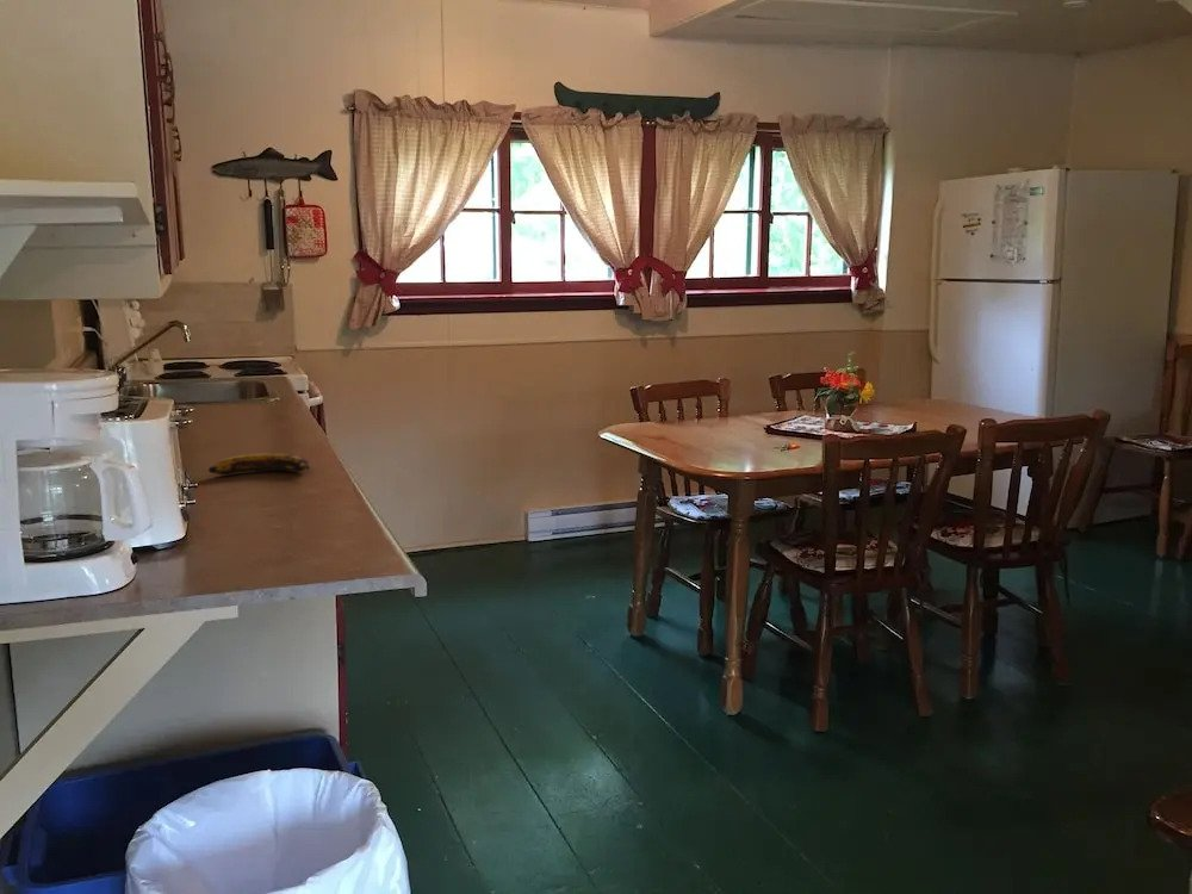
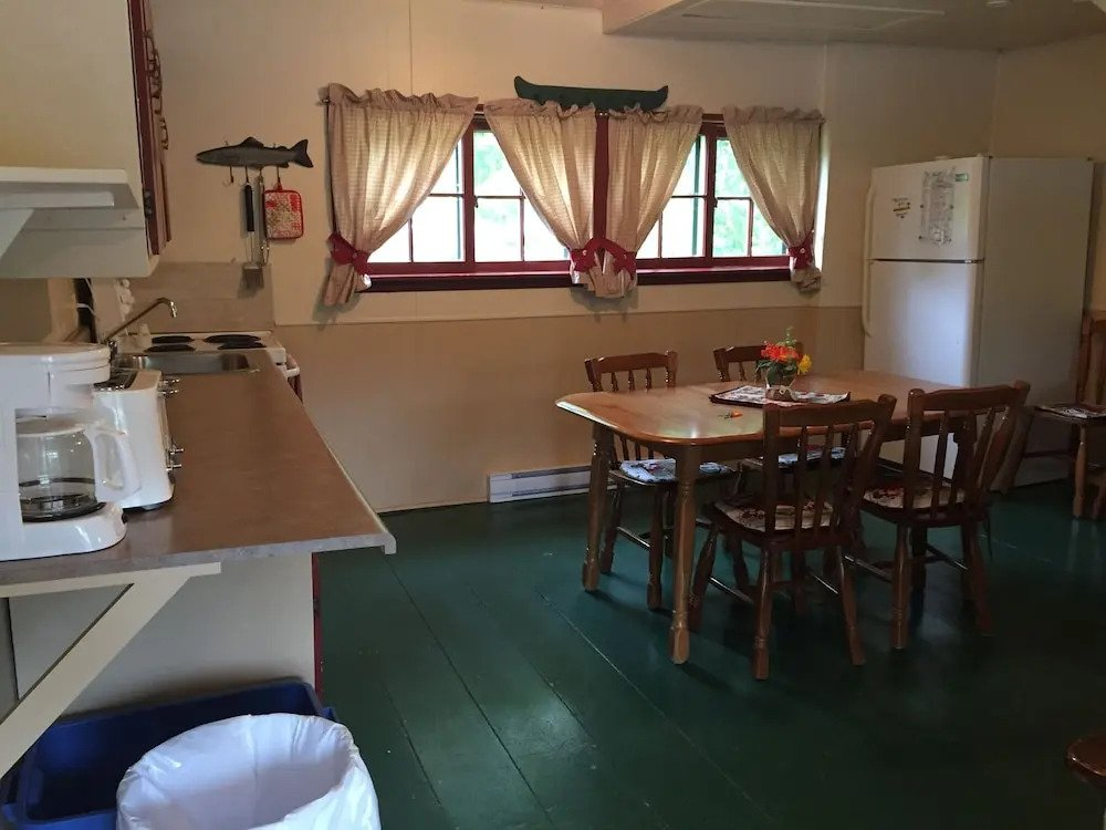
- banana (262, 465)
